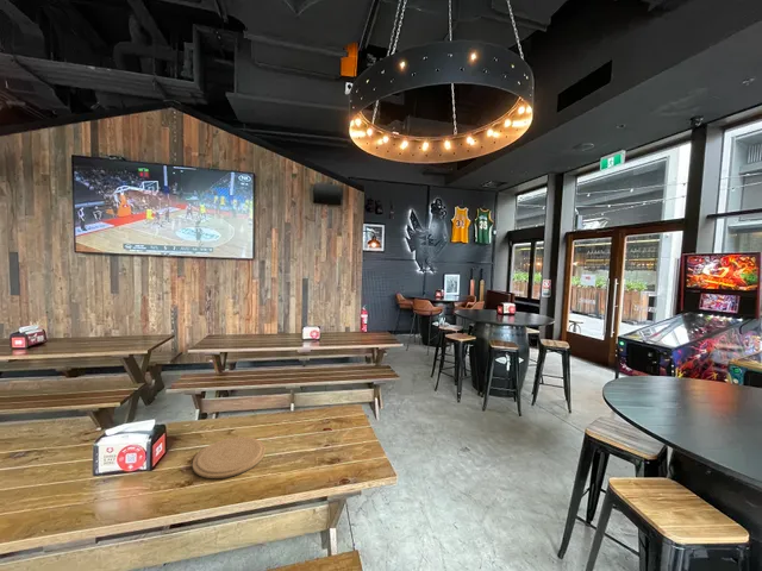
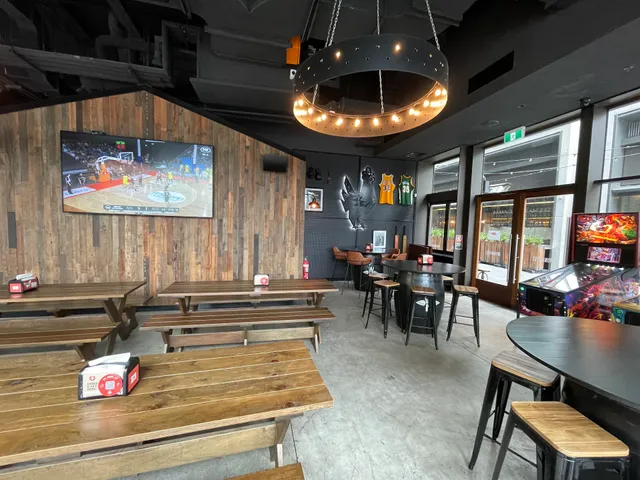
- plate (230, 454)
